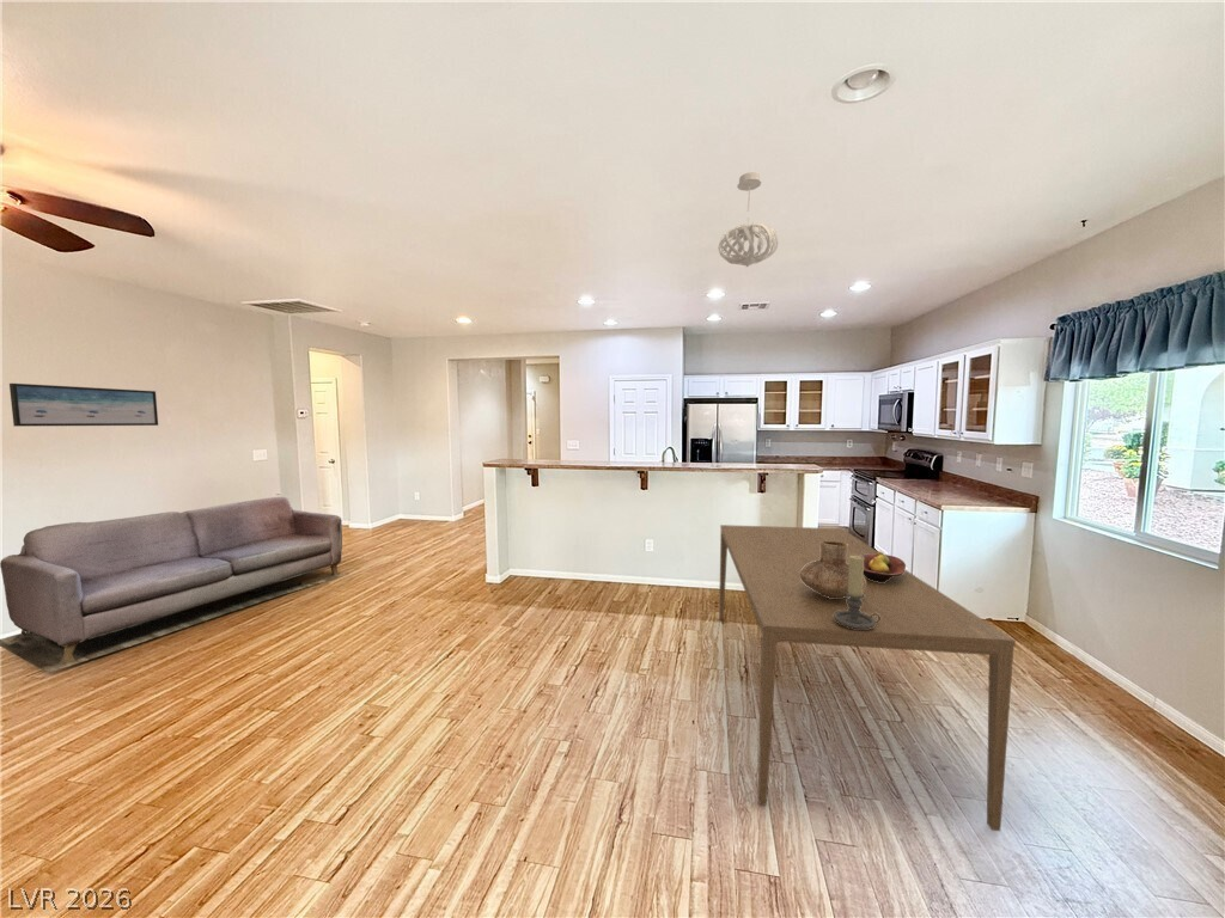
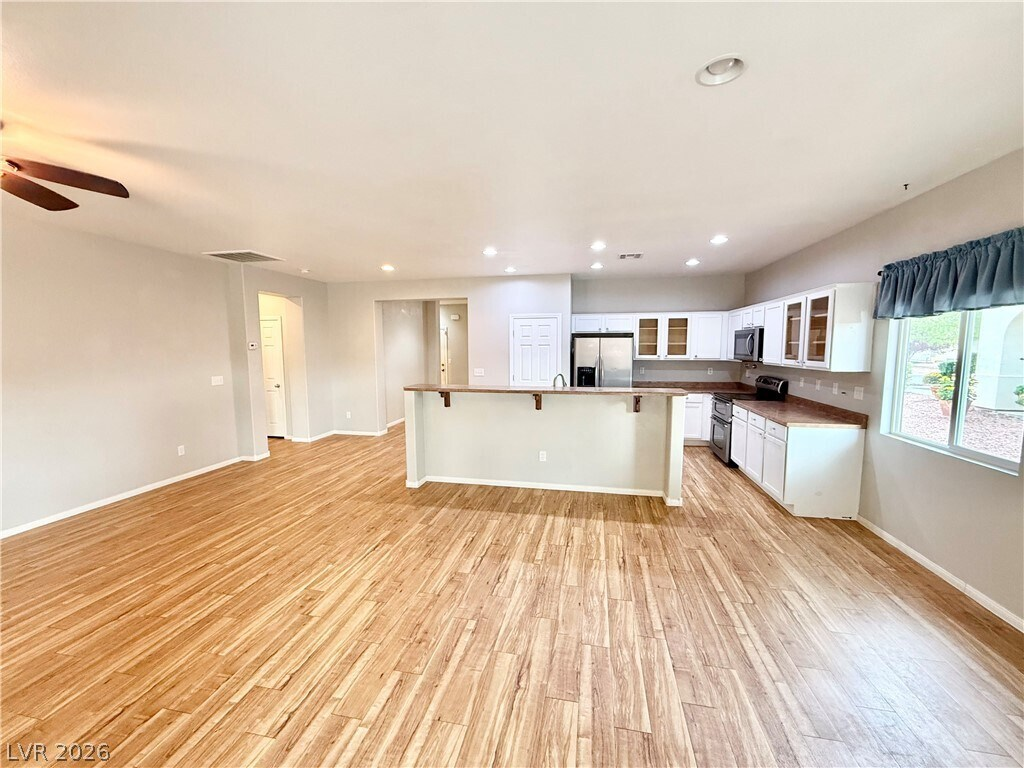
- sofa (203, 556)
- wall art (92, 406)
- candle holder (859, 589)
- dining table (812, 625)
- vase (831, 568)
- pendant light (748, 222)
- fruit bowl (879, 563)
